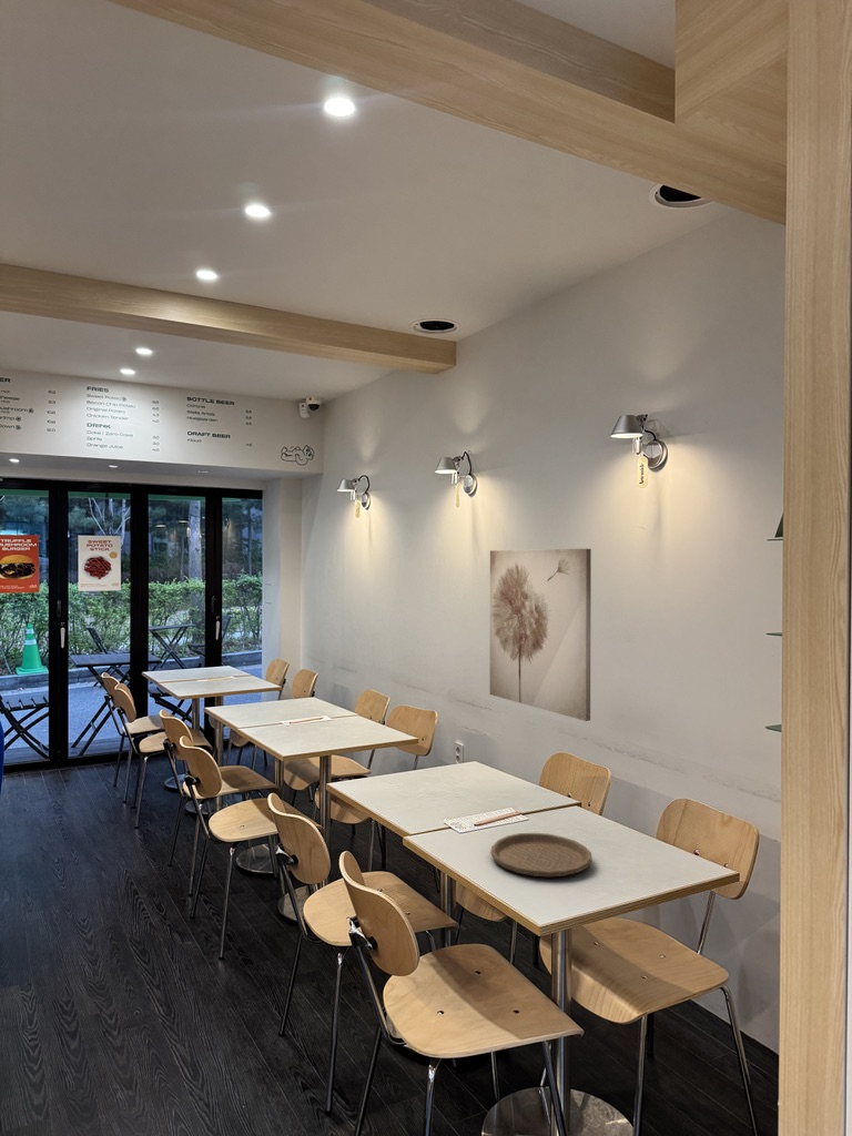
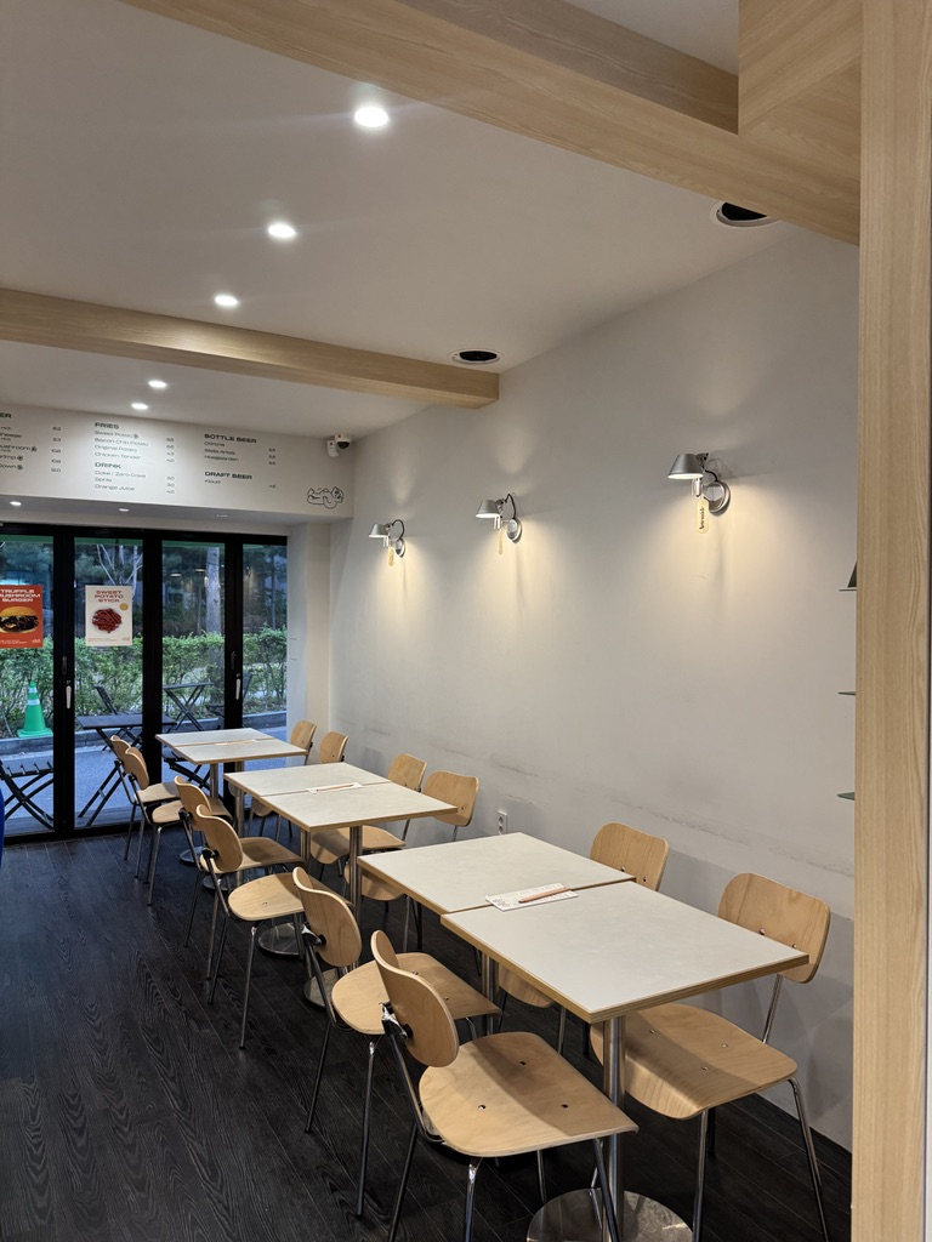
- plate (540, 854)
- wall art (535, 628)
